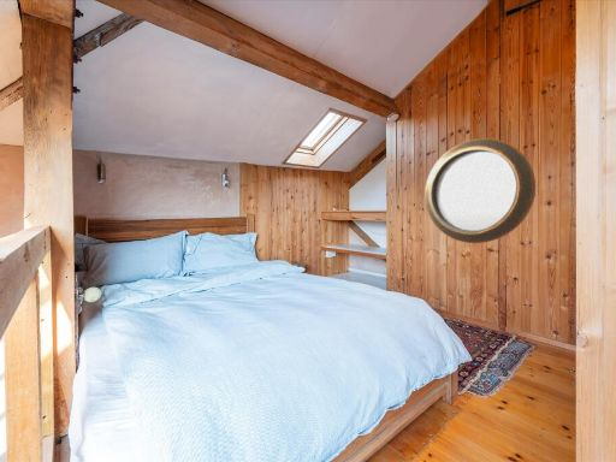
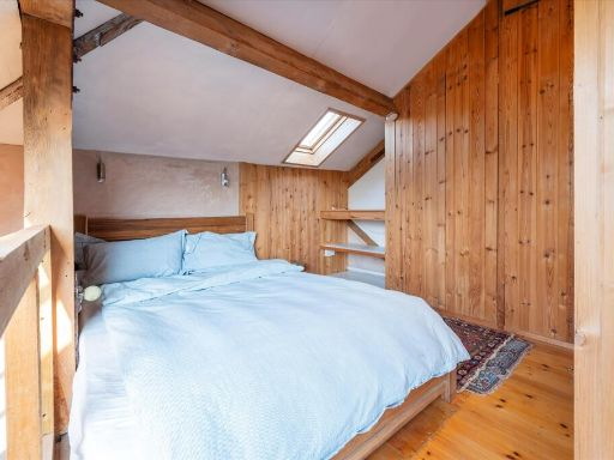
- home mirror (472, 190)
